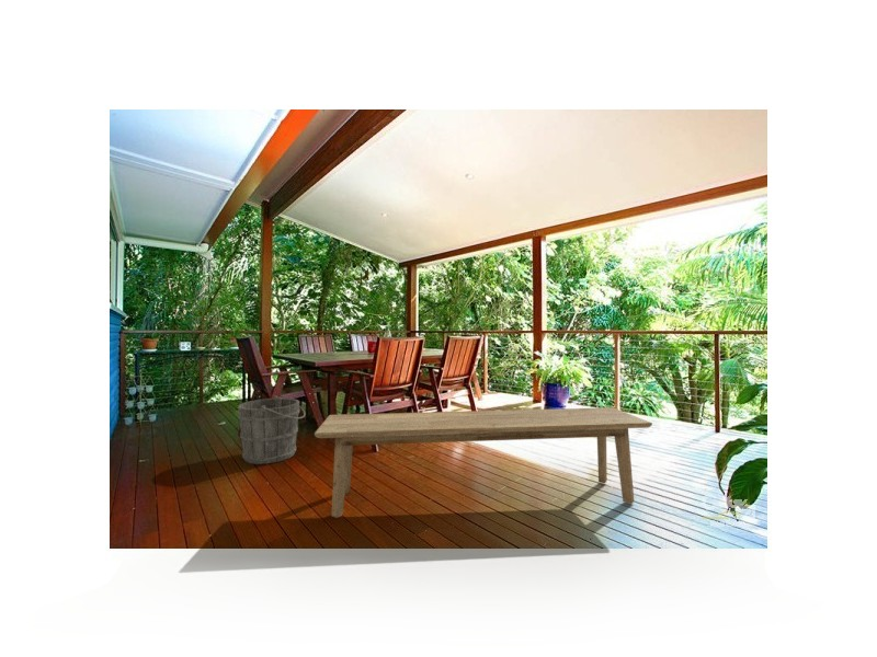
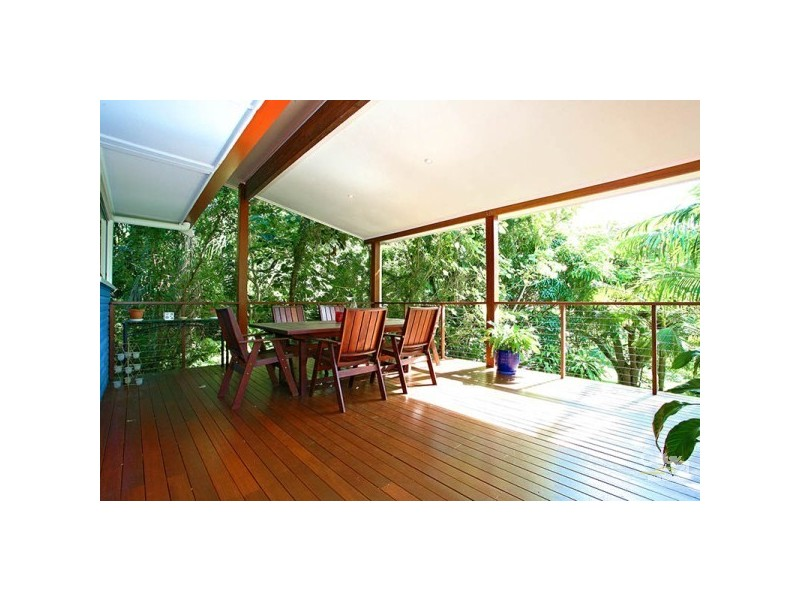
- bucket (272, 427)
- bench (482, 440)
